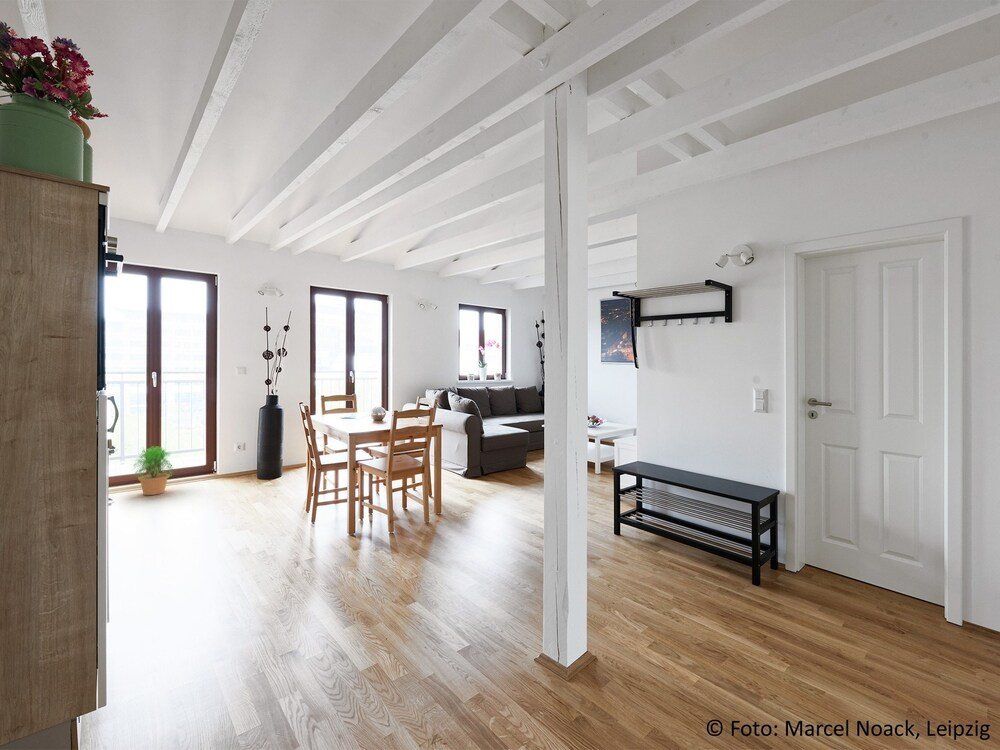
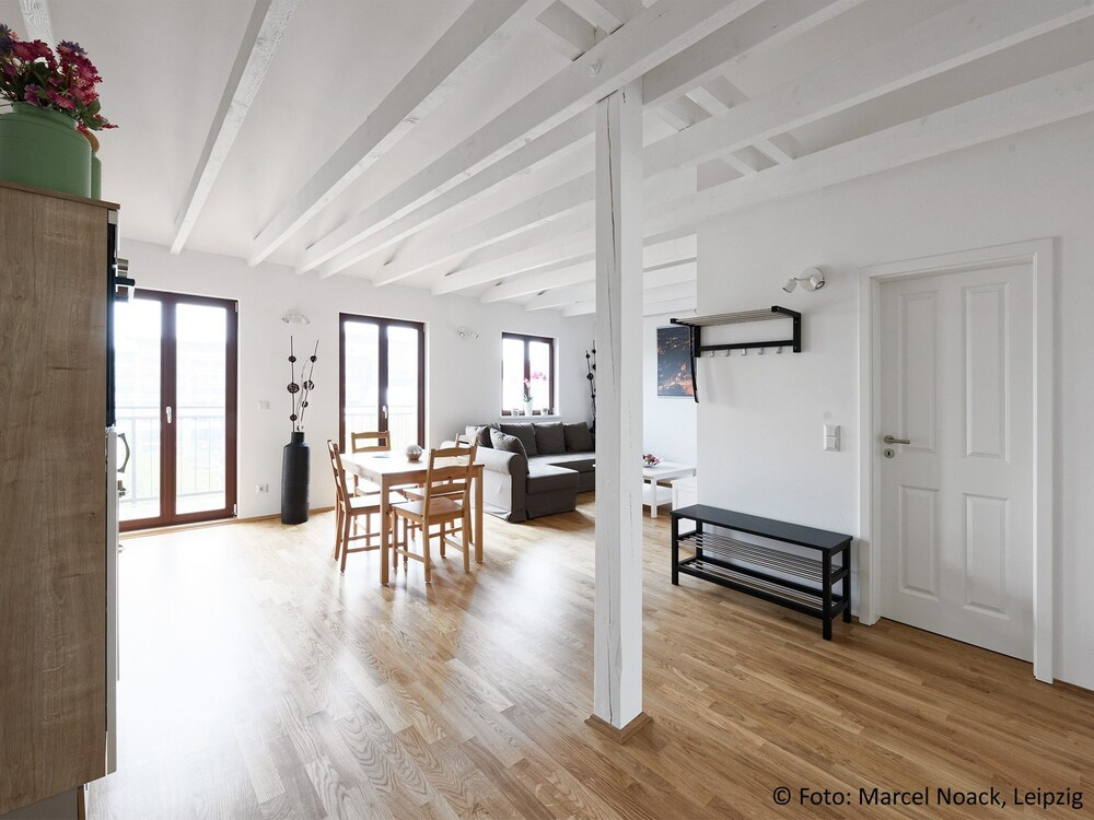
- potted plant (155, 469)
